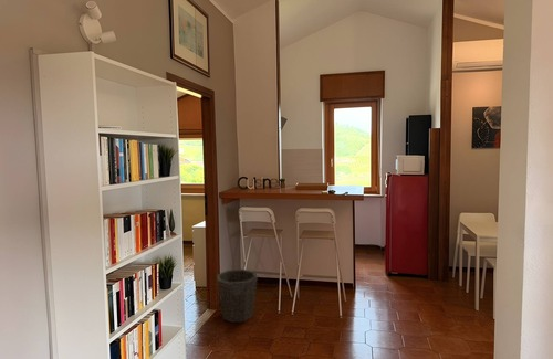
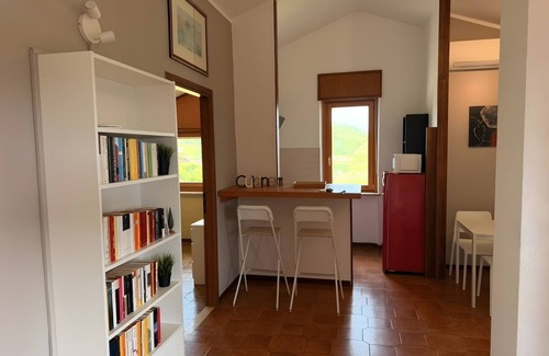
- waste bin (237, 295)
